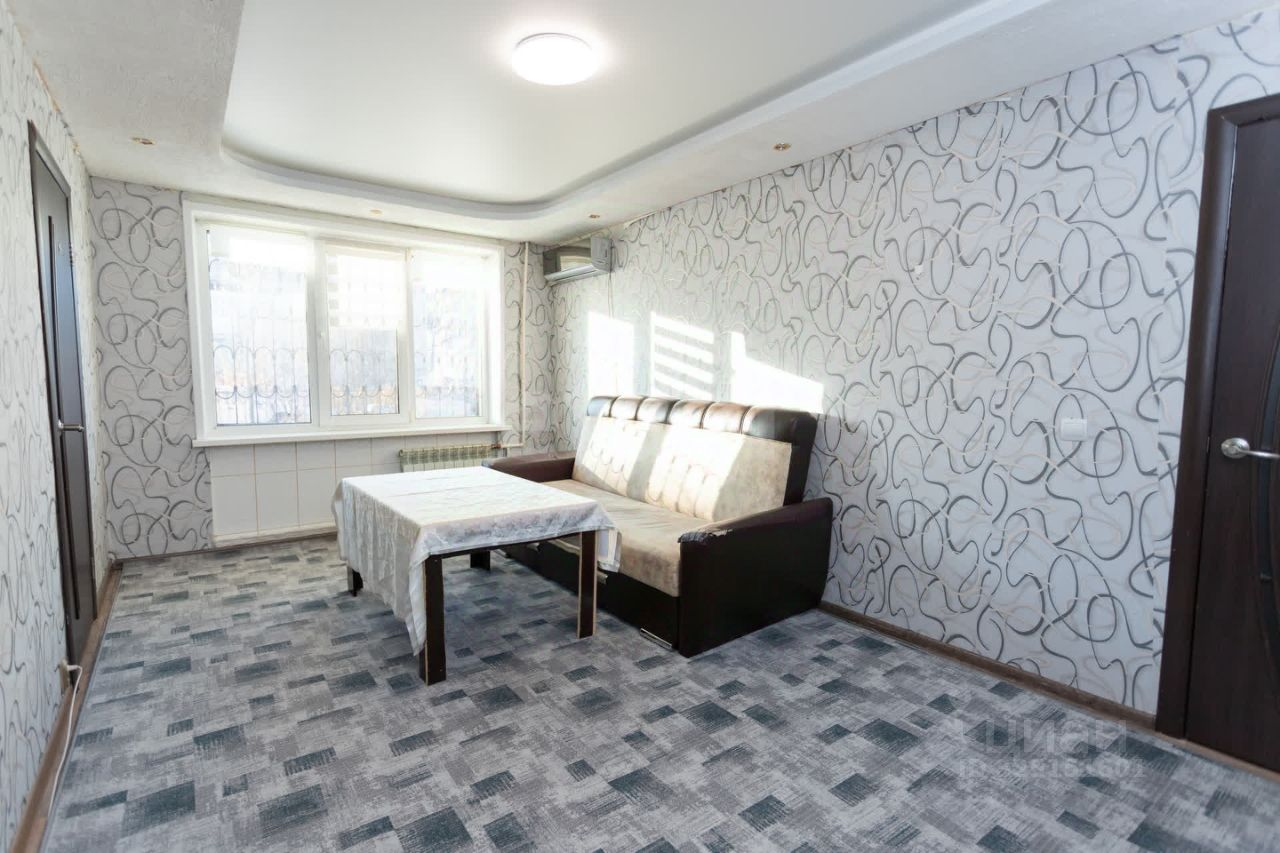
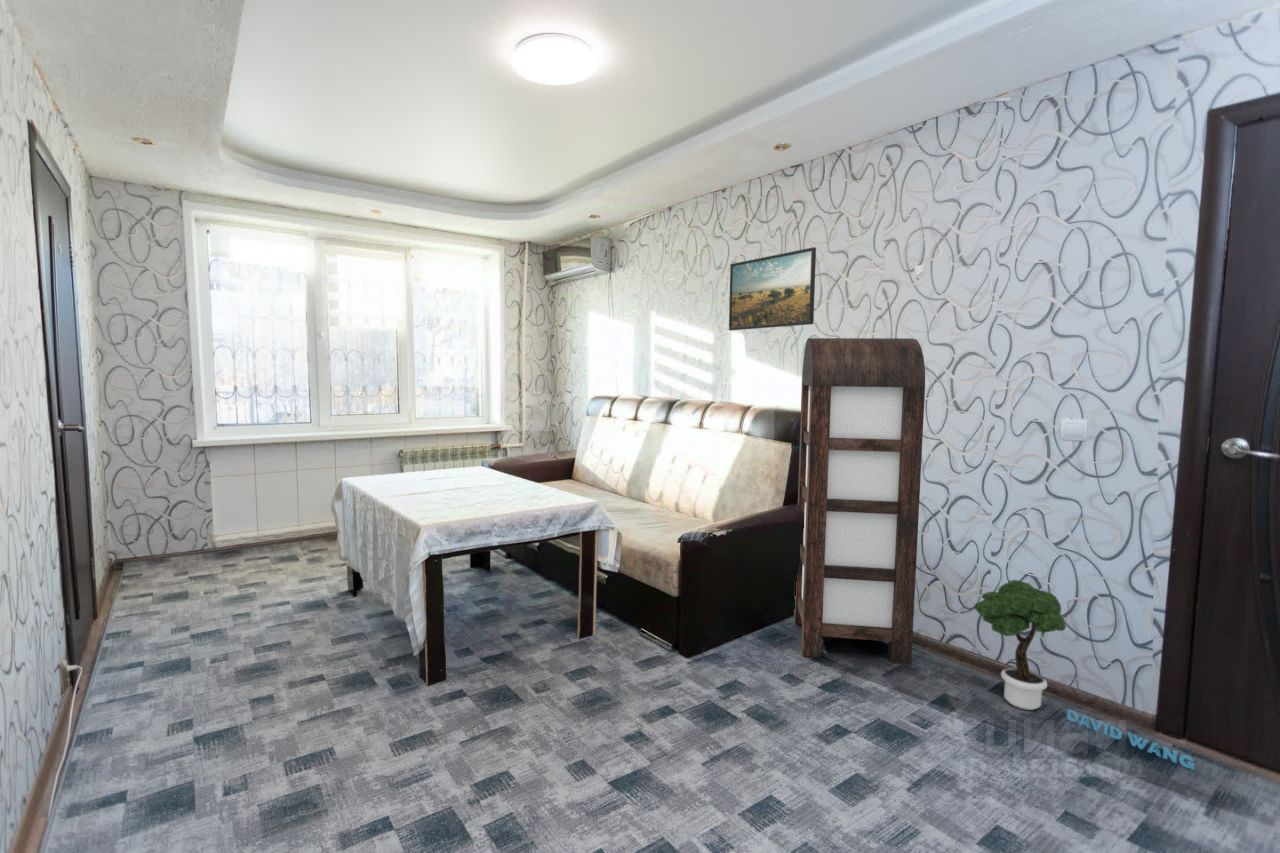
+ bookshelf (853, 491)
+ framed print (769, 292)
+ potted tree (1064, 629)
